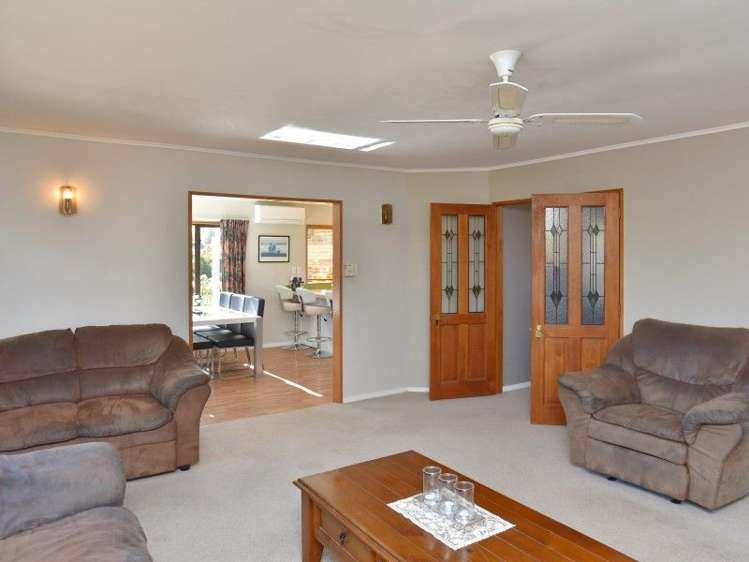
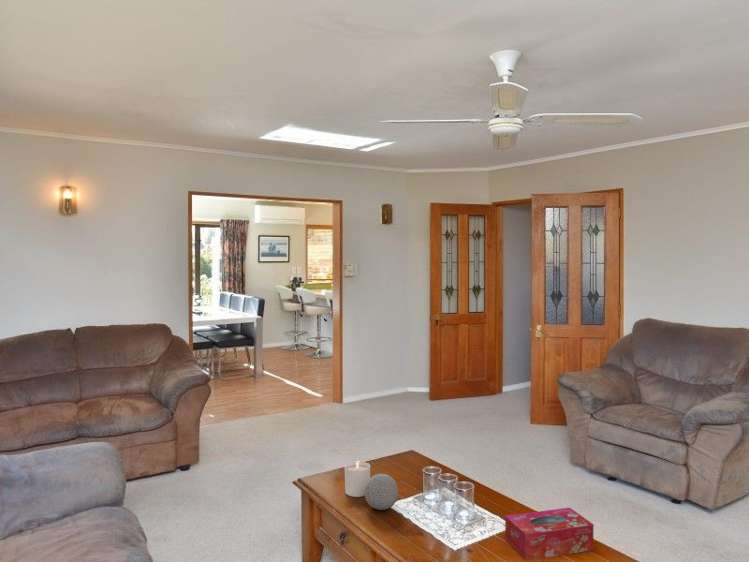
+ candle (357, 476)
+ tissue box (548, 532)
+ decorative ball (381, 491)
